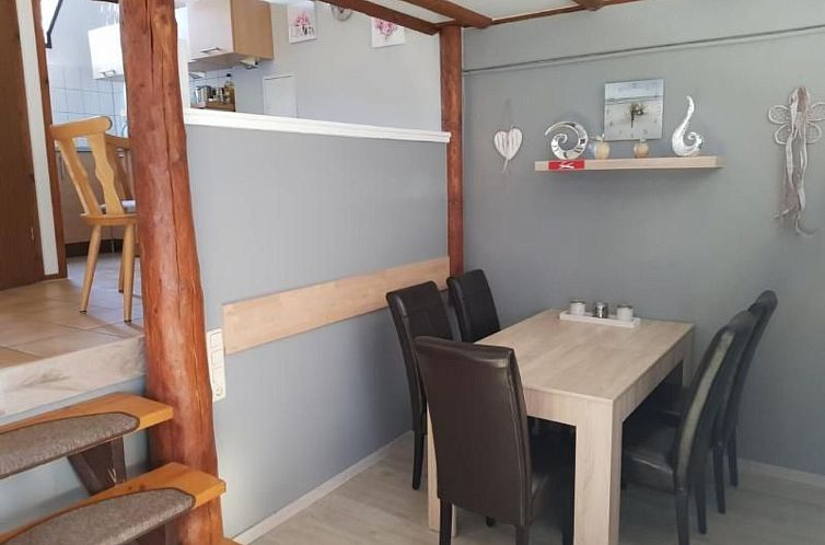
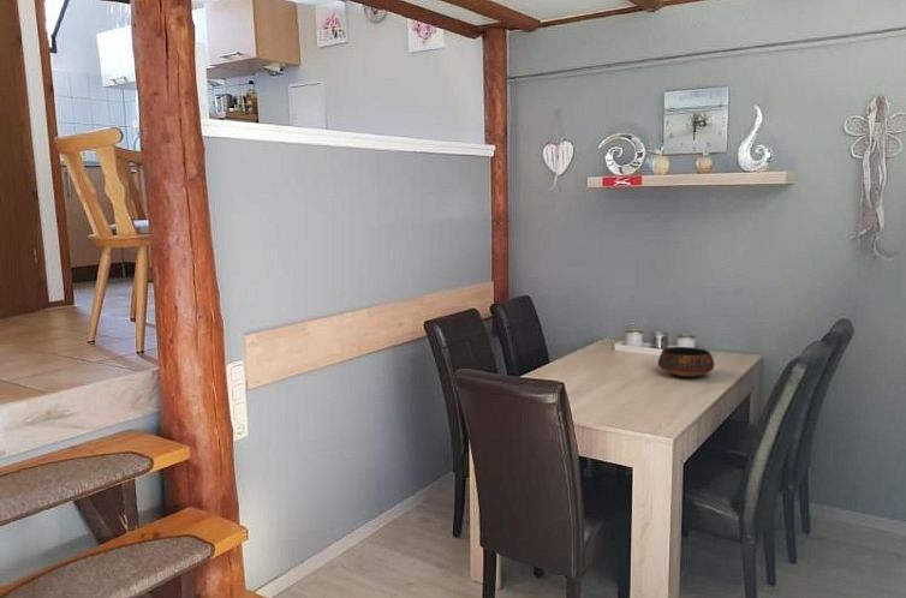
+ bowl (685, 363)
